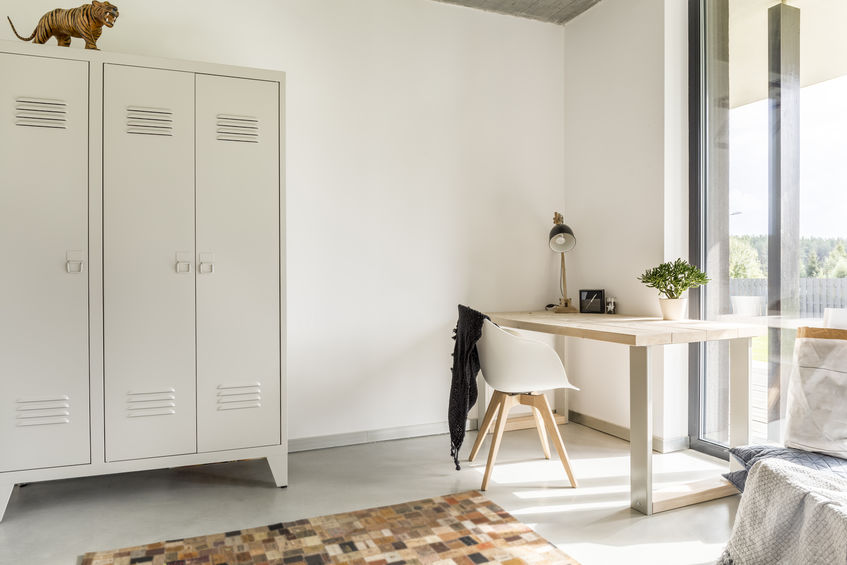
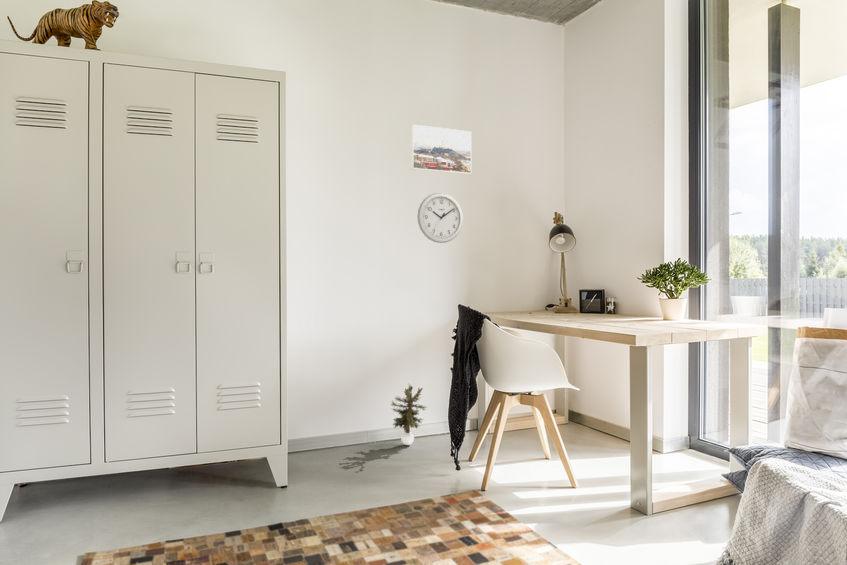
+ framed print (441, 150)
+ potted plant (410, 414)
+ wall clock (441, 217)
